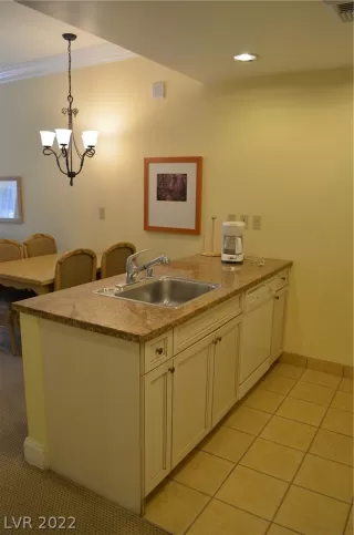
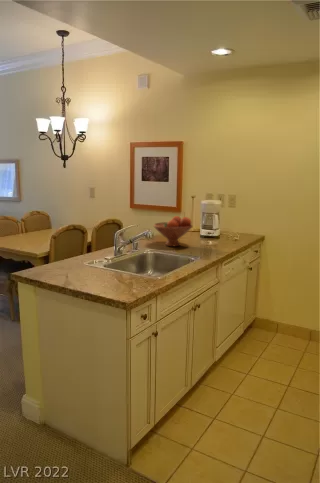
+ fruit bowl (172, 231)
